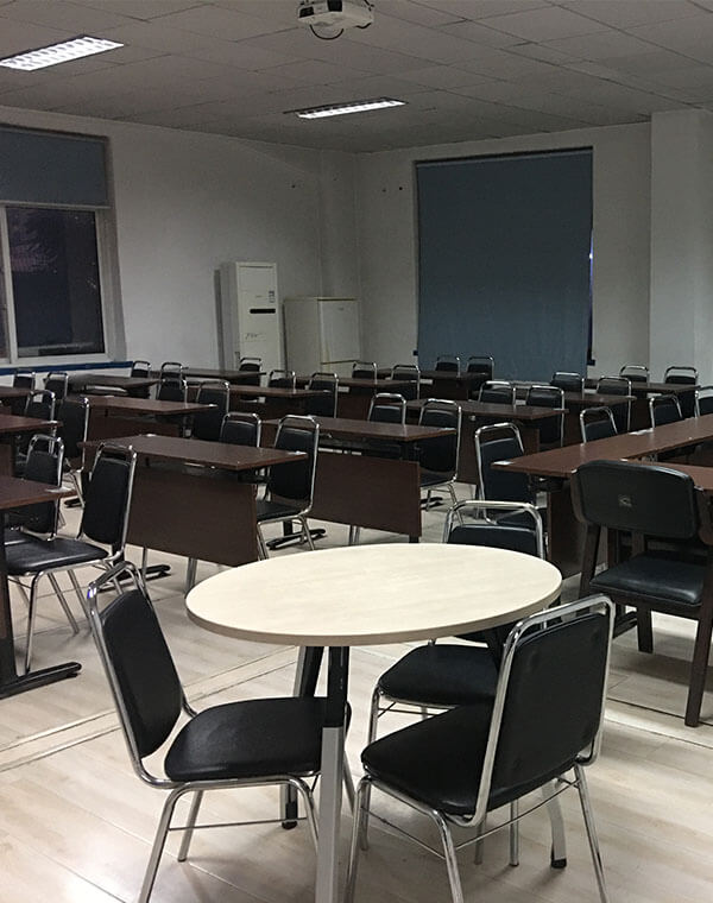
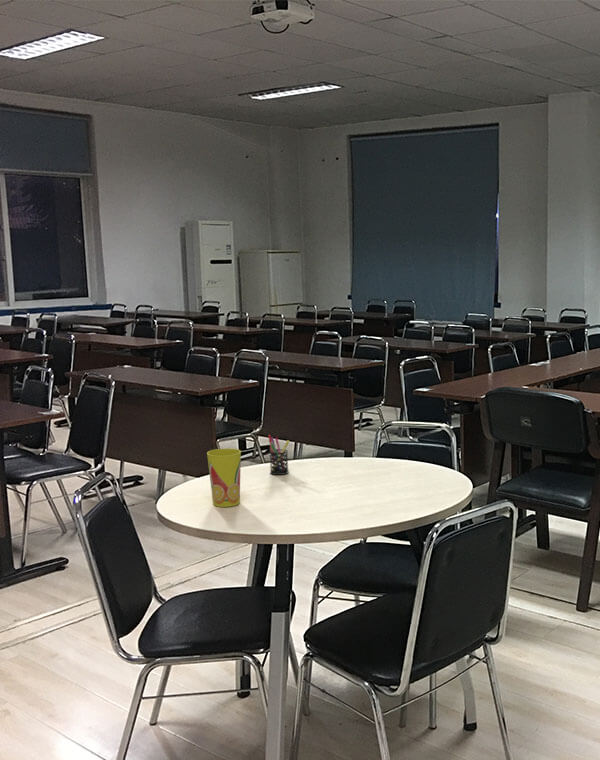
+ cup (225, 477)
+ pen holder (276, 454)
